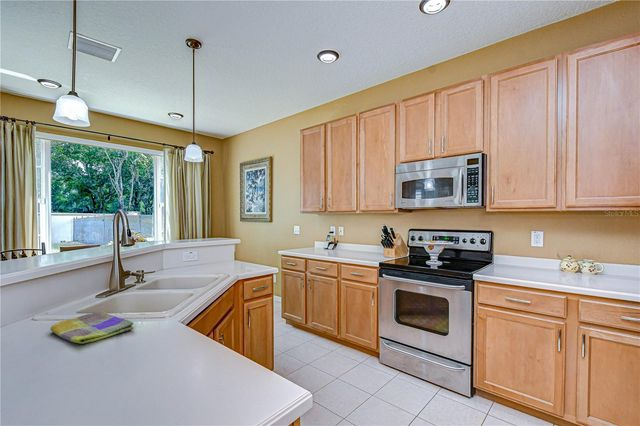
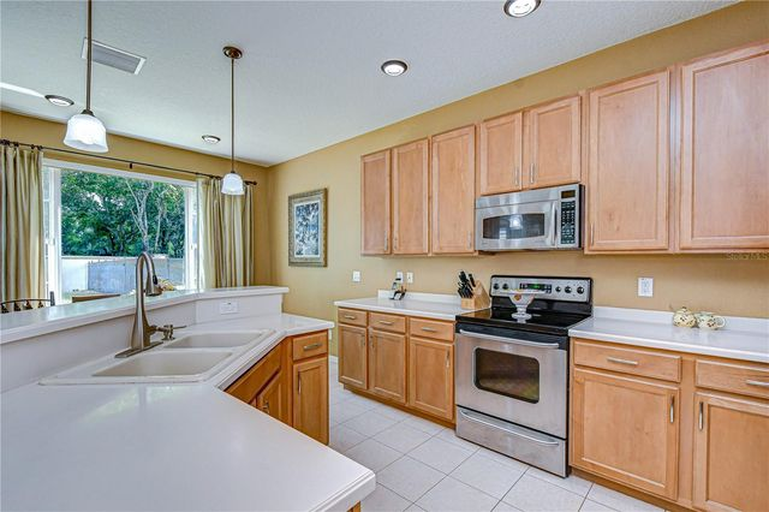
- dish towel (92, 326)
